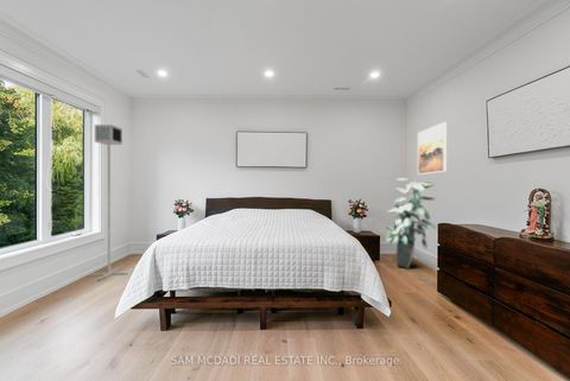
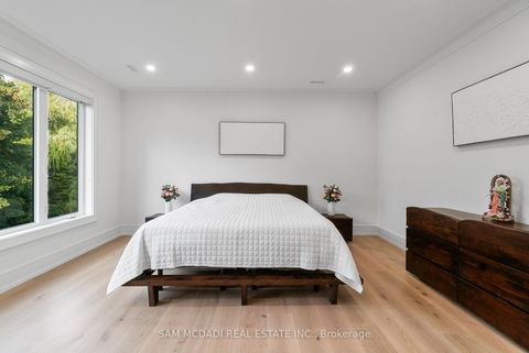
- indoor plant (407, 222)
- floor lamp (108, 201)
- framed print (430, 150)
